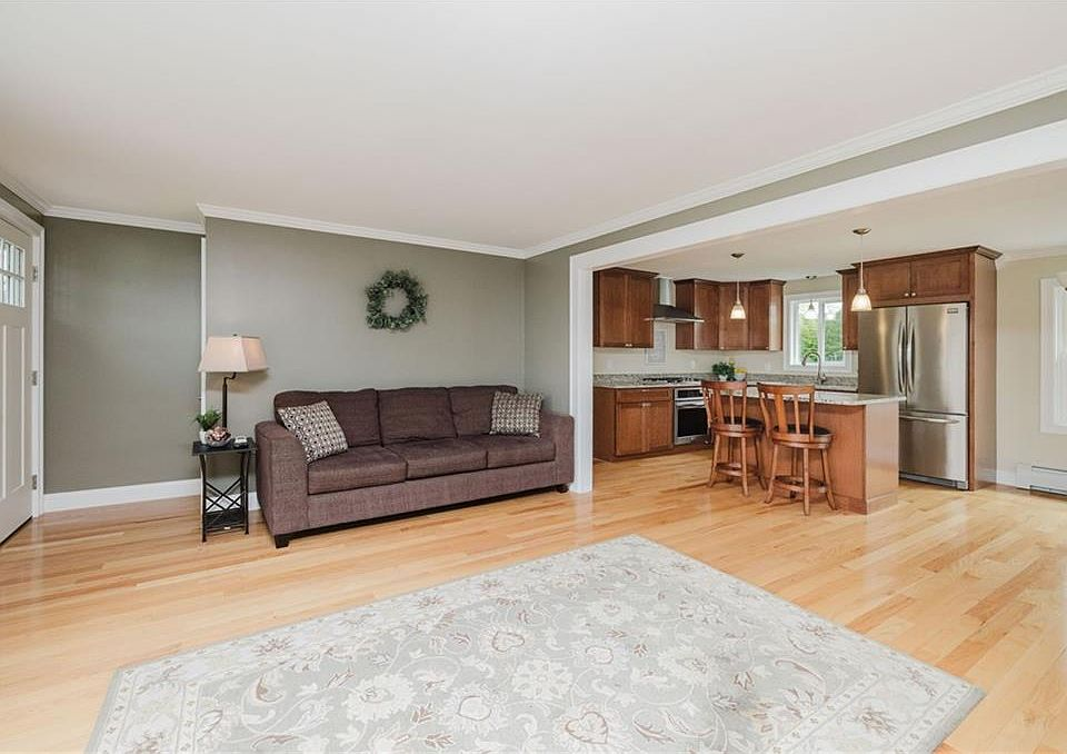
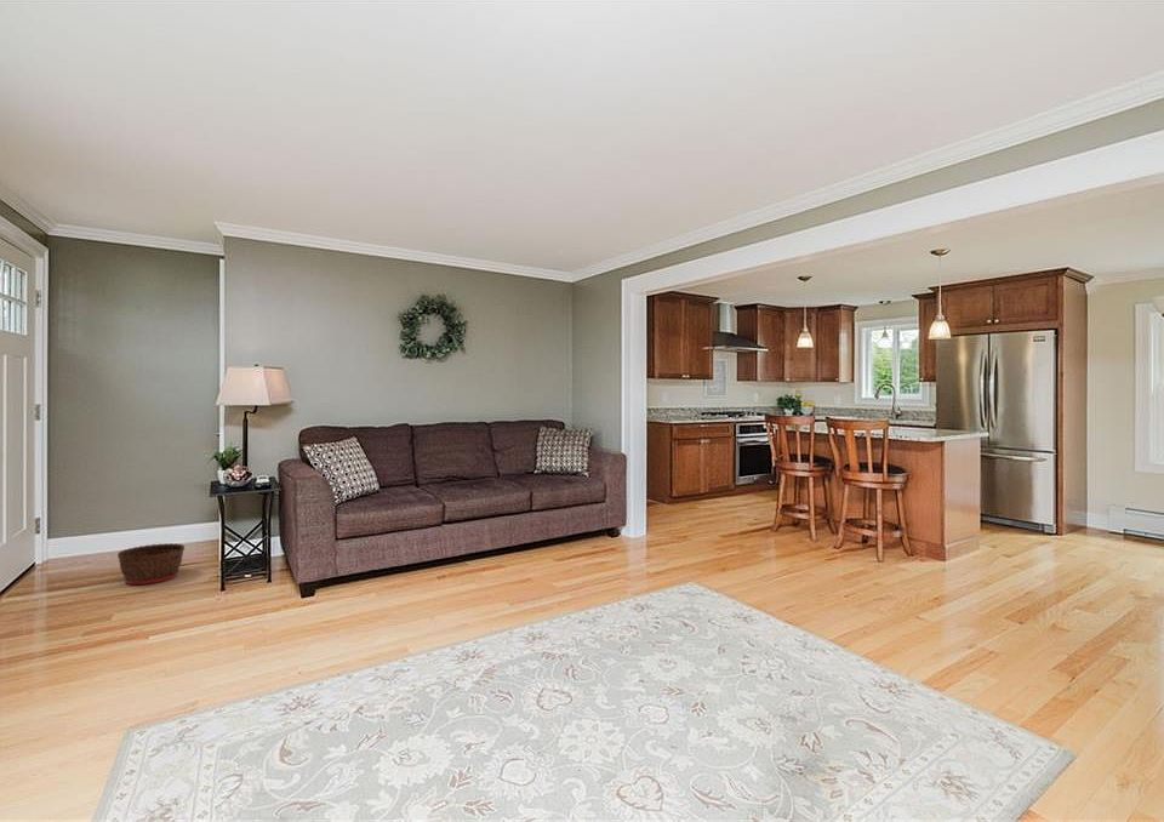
+ basket (152, 564)
